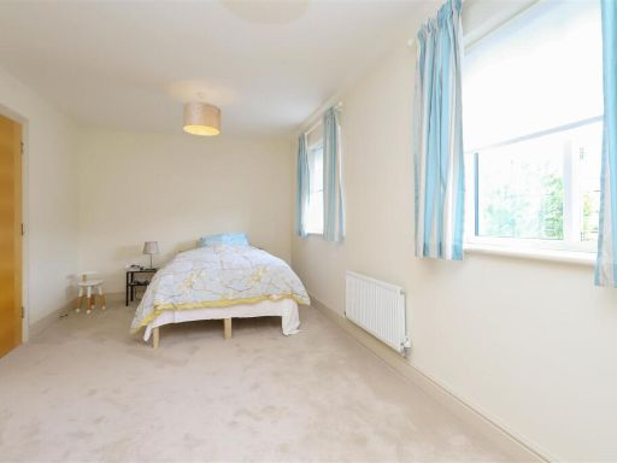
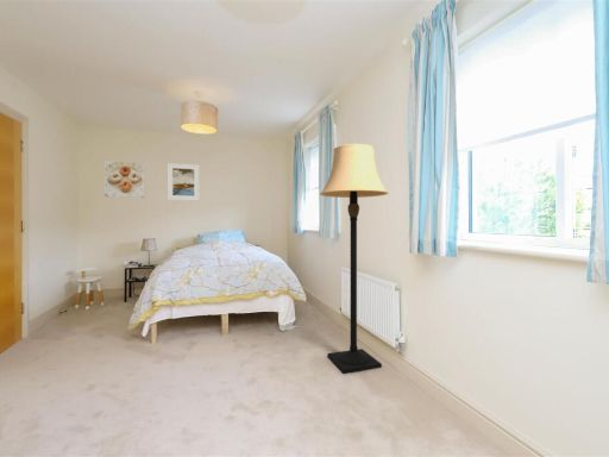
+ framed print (183, 182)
+ lamp (353, 255)
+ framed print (124, 179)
